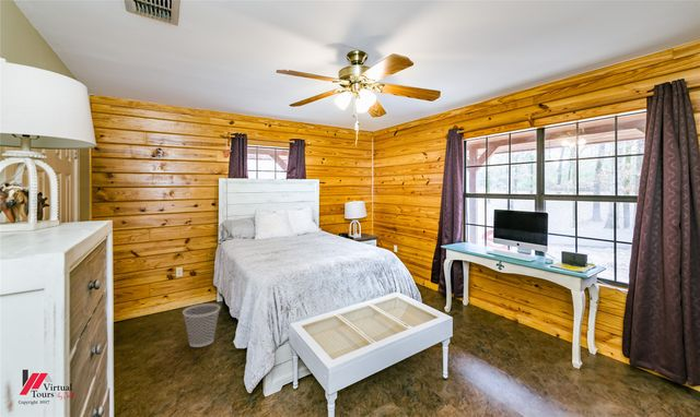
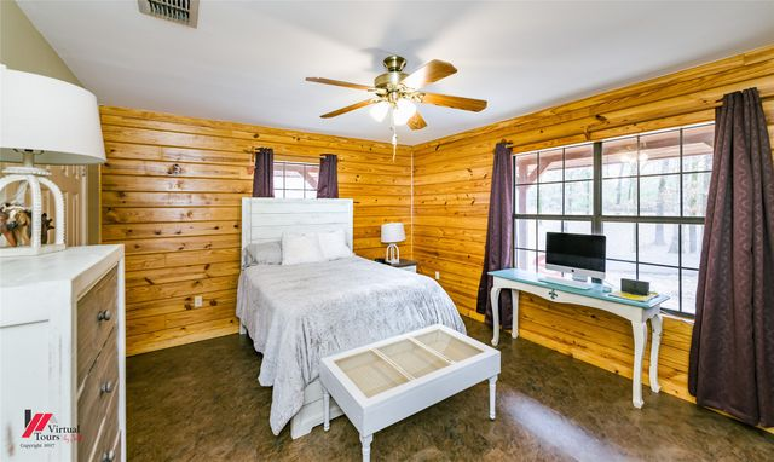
- wastebasket (201, 325)
